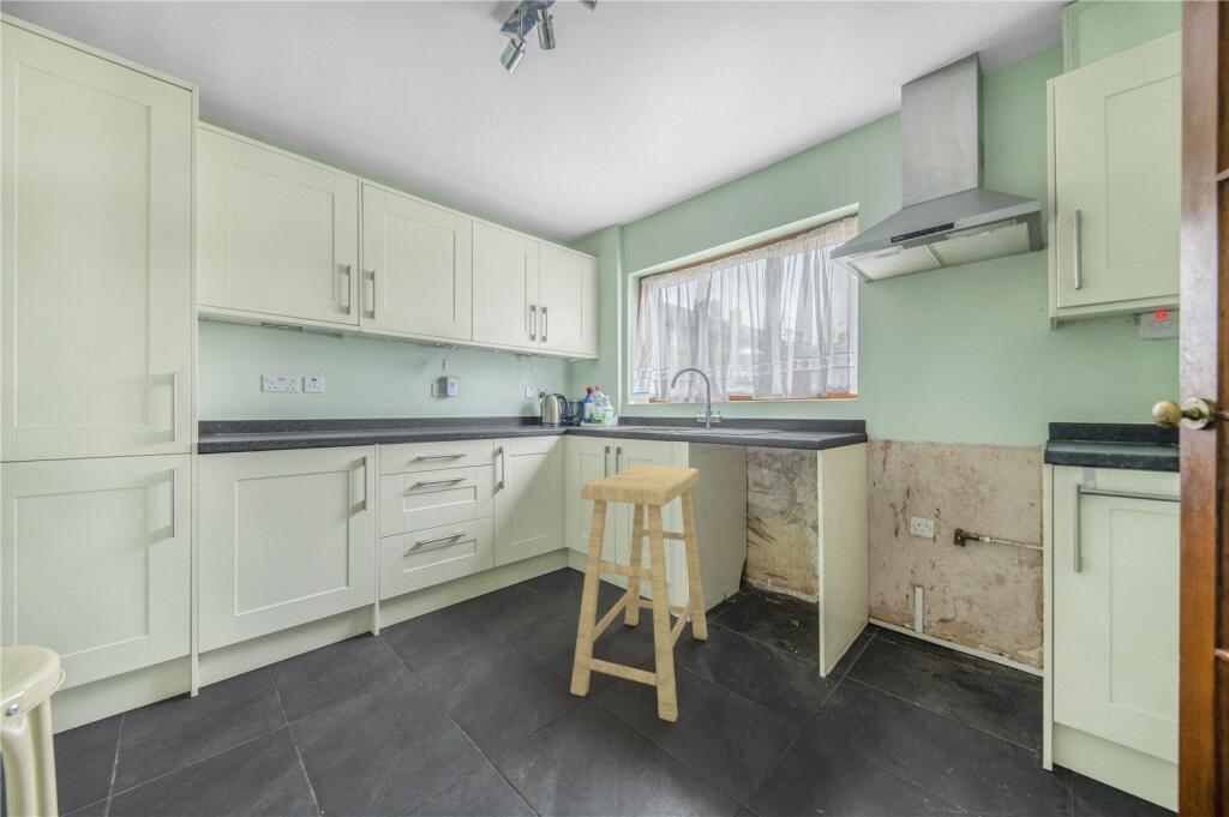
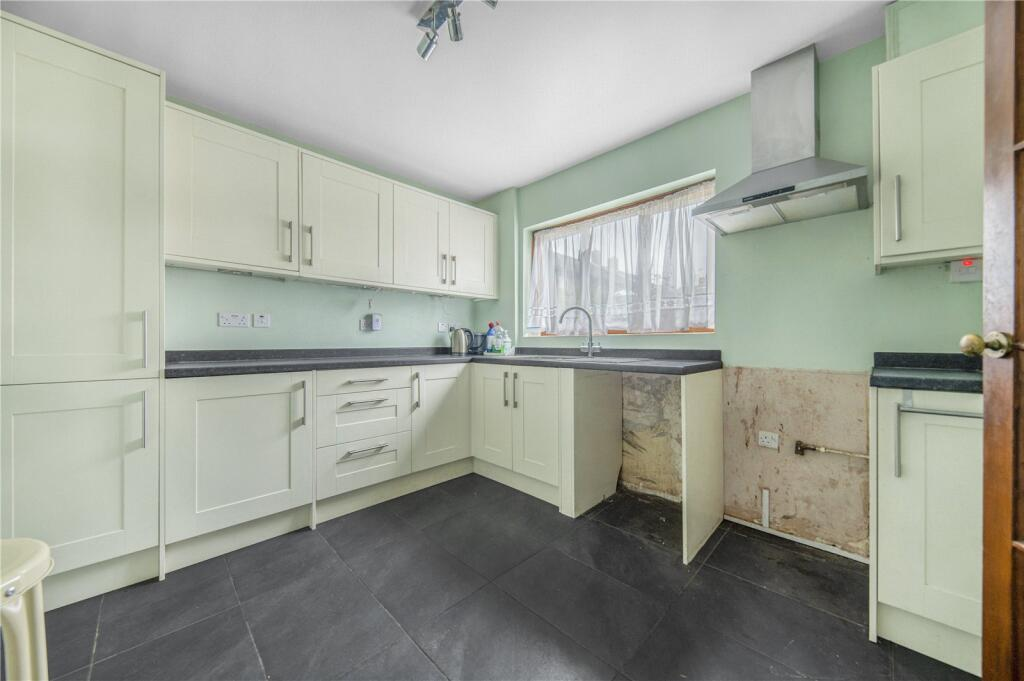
- stool (646, 569)
